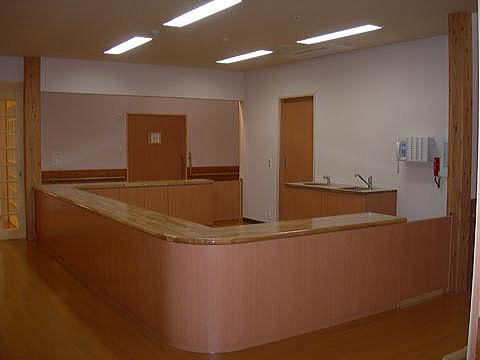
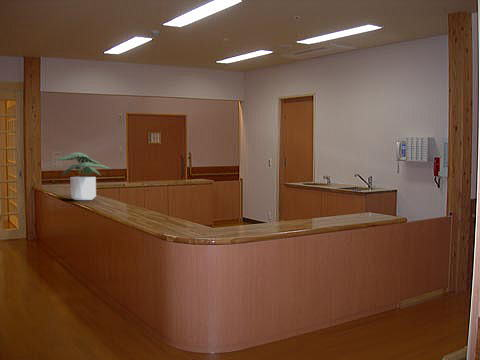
+ potted plant (82, 175)
